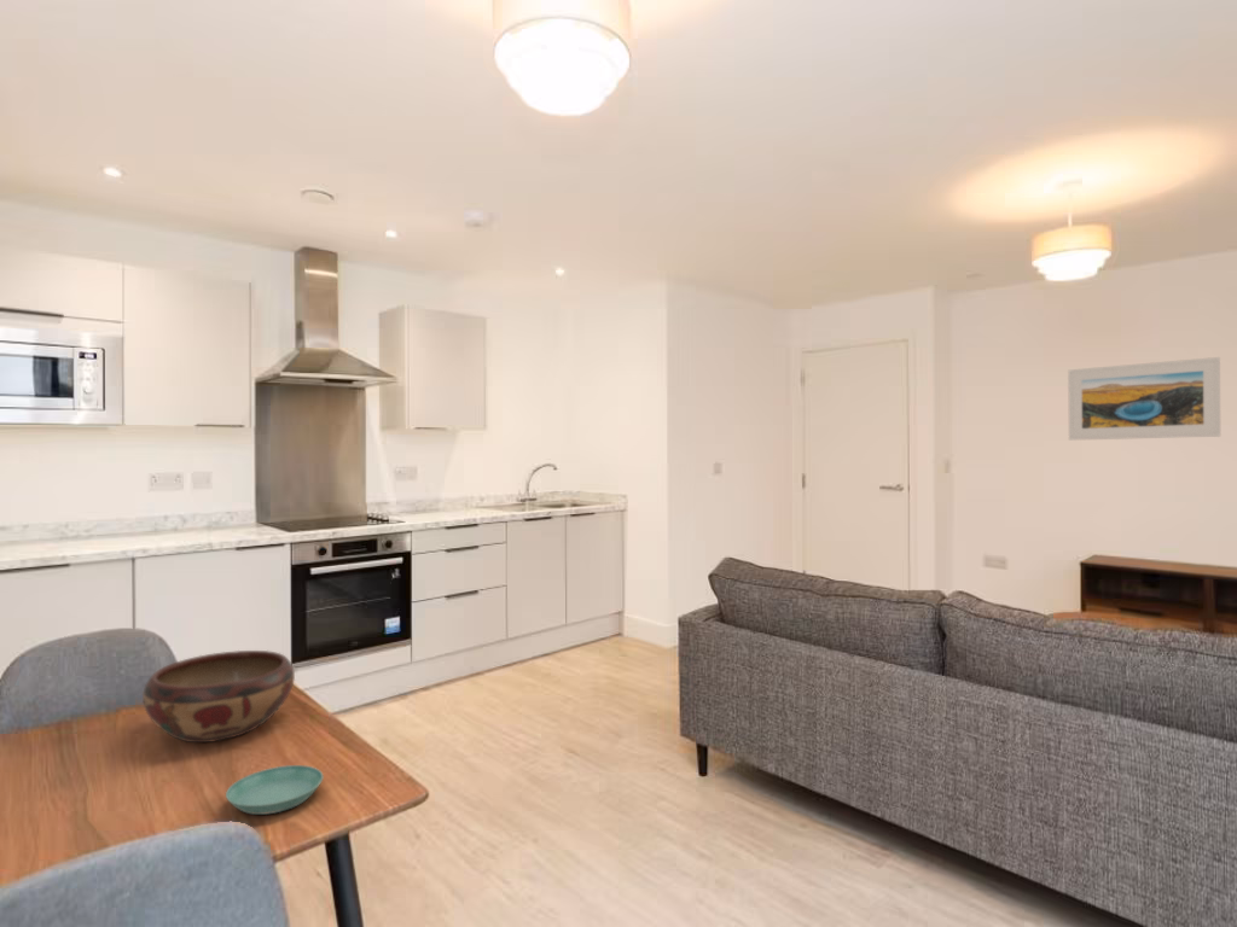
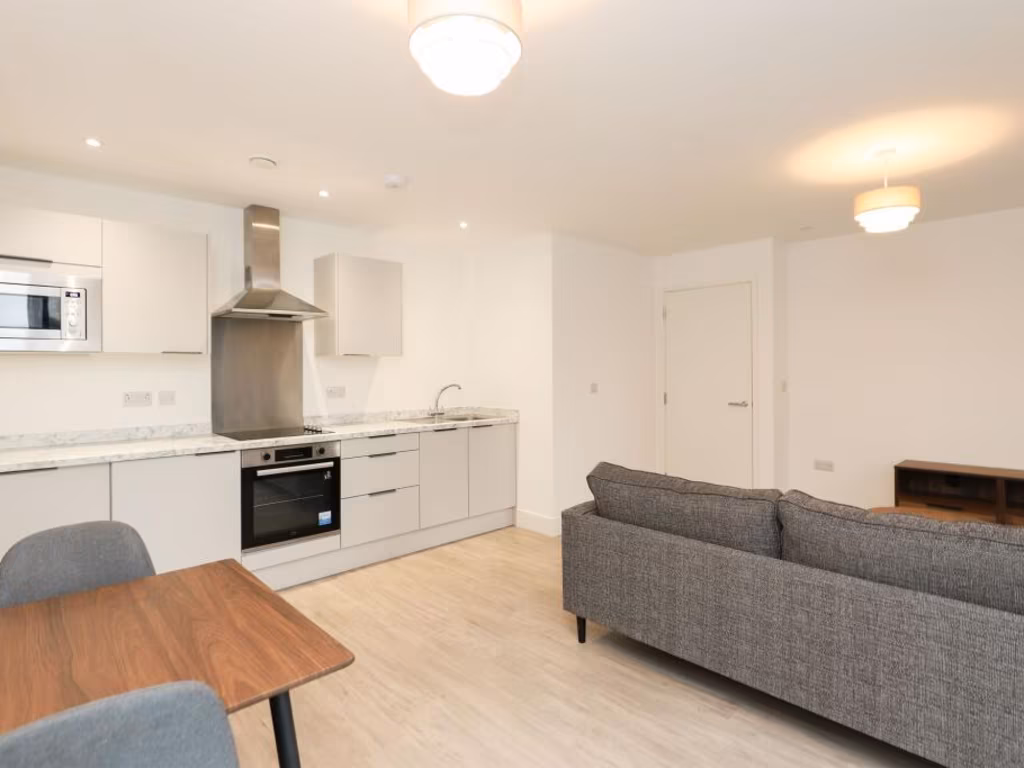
- saucer (275, 791)
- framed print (1139, 401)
- decorative bowl (222, 696)
